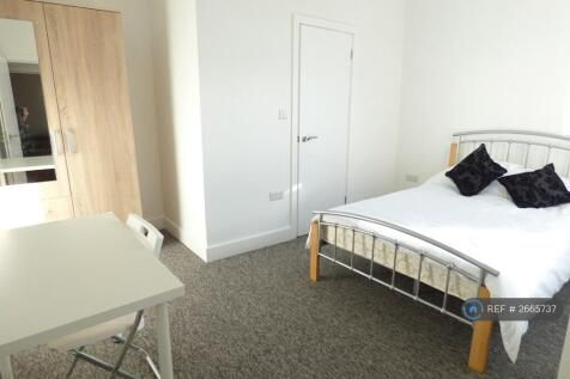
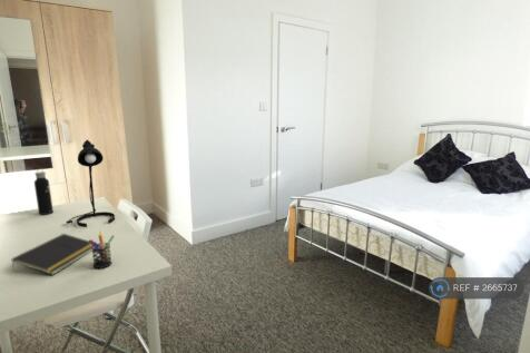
+ desk lamp (90, 183)
+ pen holder (102, 248)
+ water bottle (42, 190)
+ notepad (58, 252)
